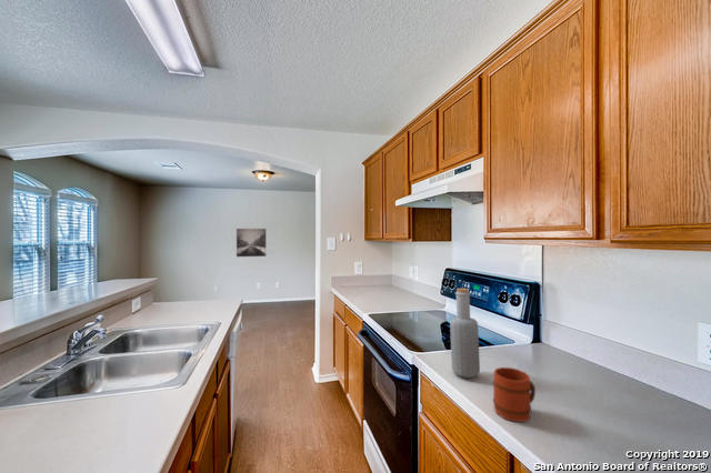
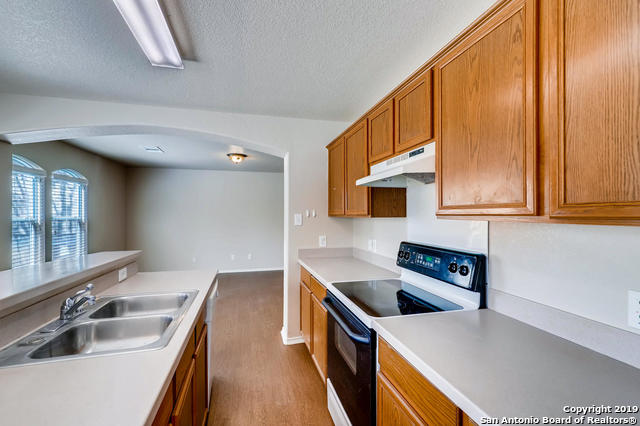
- mug (515, 392)
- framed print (251, 242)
- bottle (464, 331)
